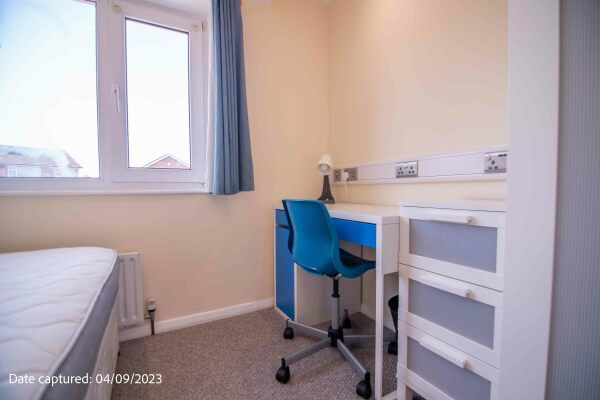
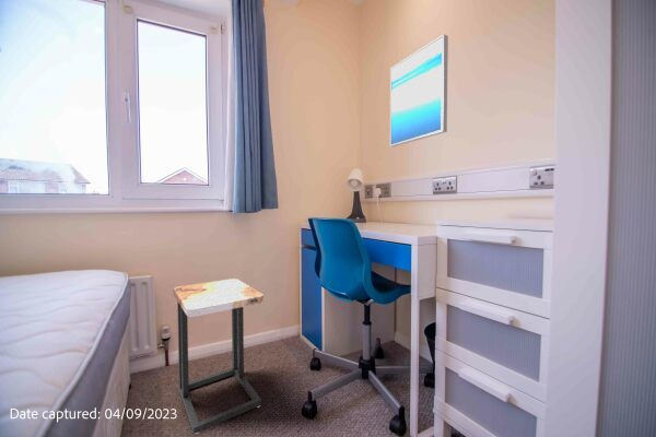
+ side table (232, 344)
+ wall art (415, 96)
